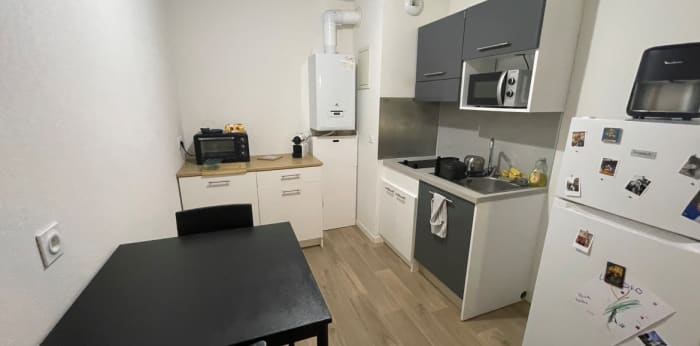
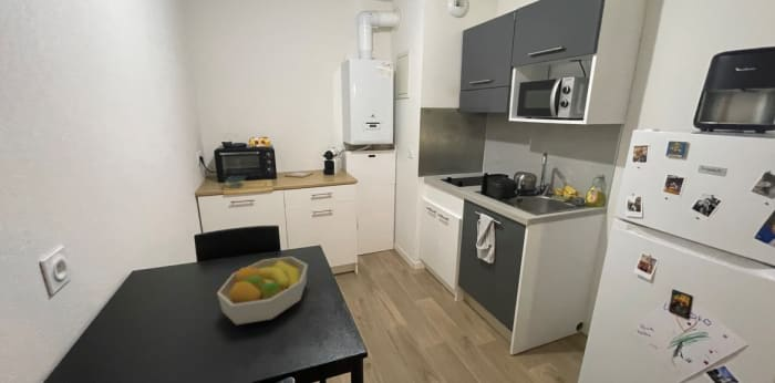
+ fruit bowl (267, 283)
